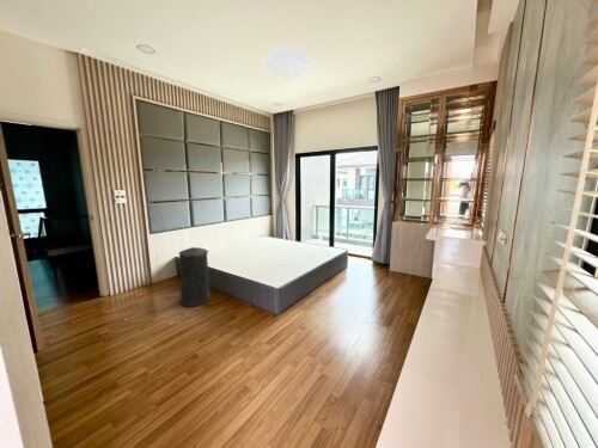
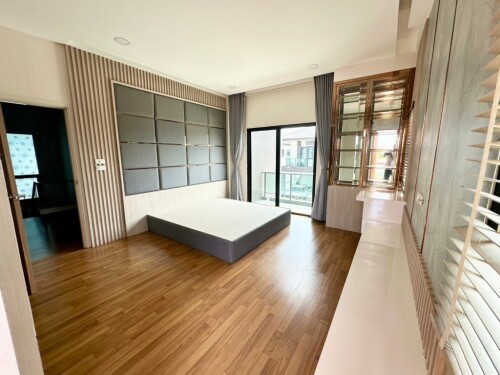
- ceiling light (287, 62)
- trash can (193, 272)
